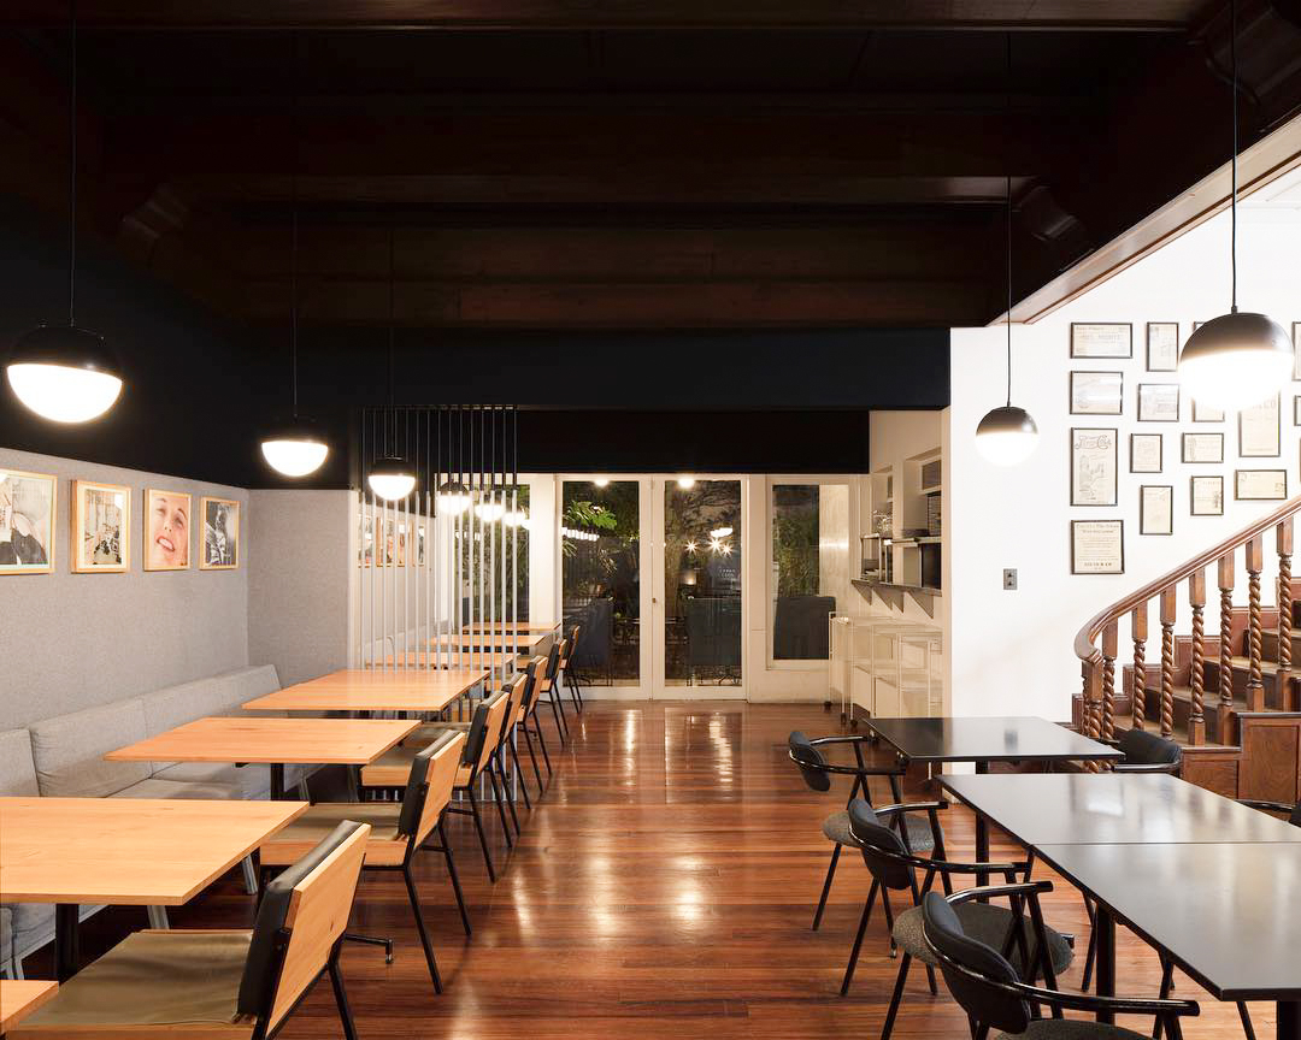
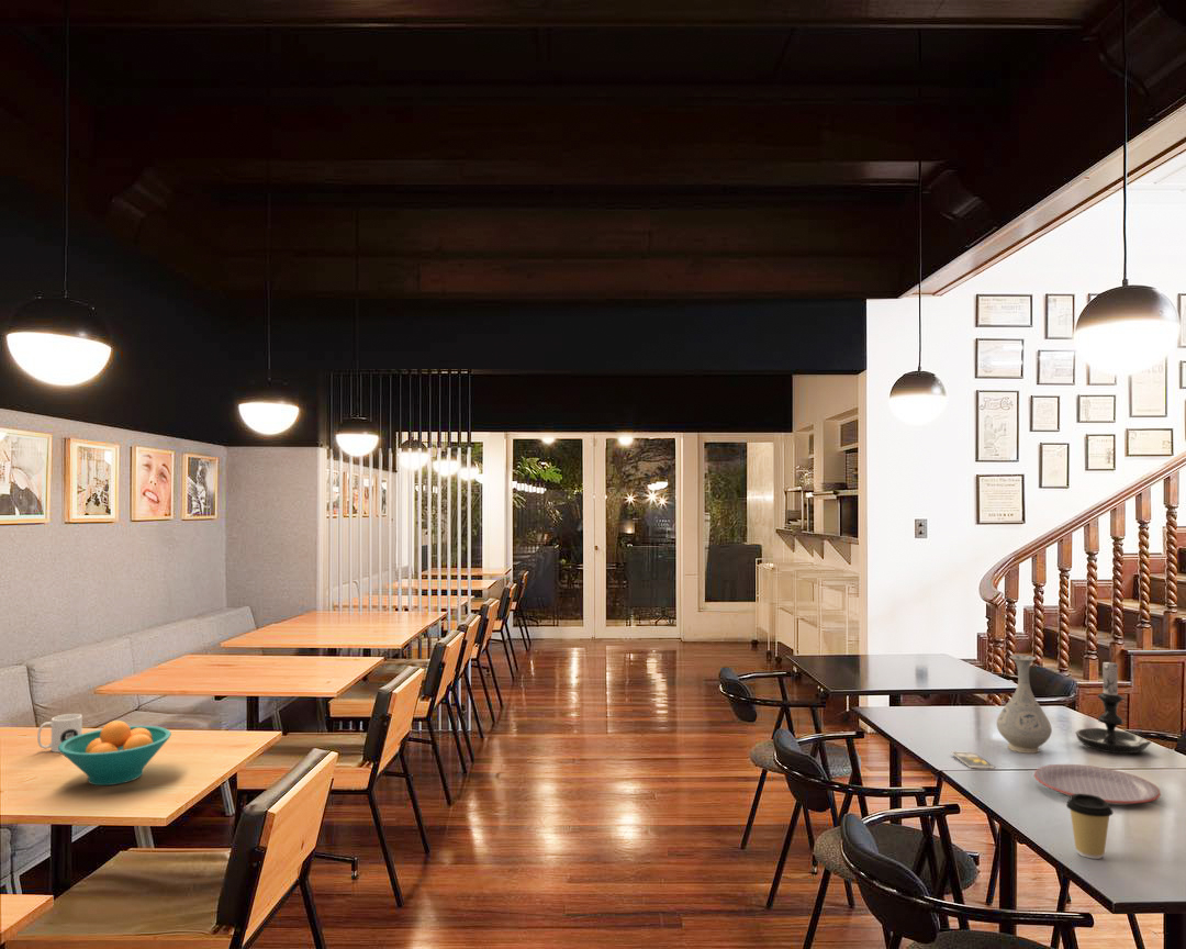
+ mug (59, 733)
+ candle holder (1112, 702)
+ coffee cup (1089, 826)
+ vase (1023, 703)
+ plate (1095, 785)
+ fruit bowl (115, 749)
+ smartphone (972, 759)
